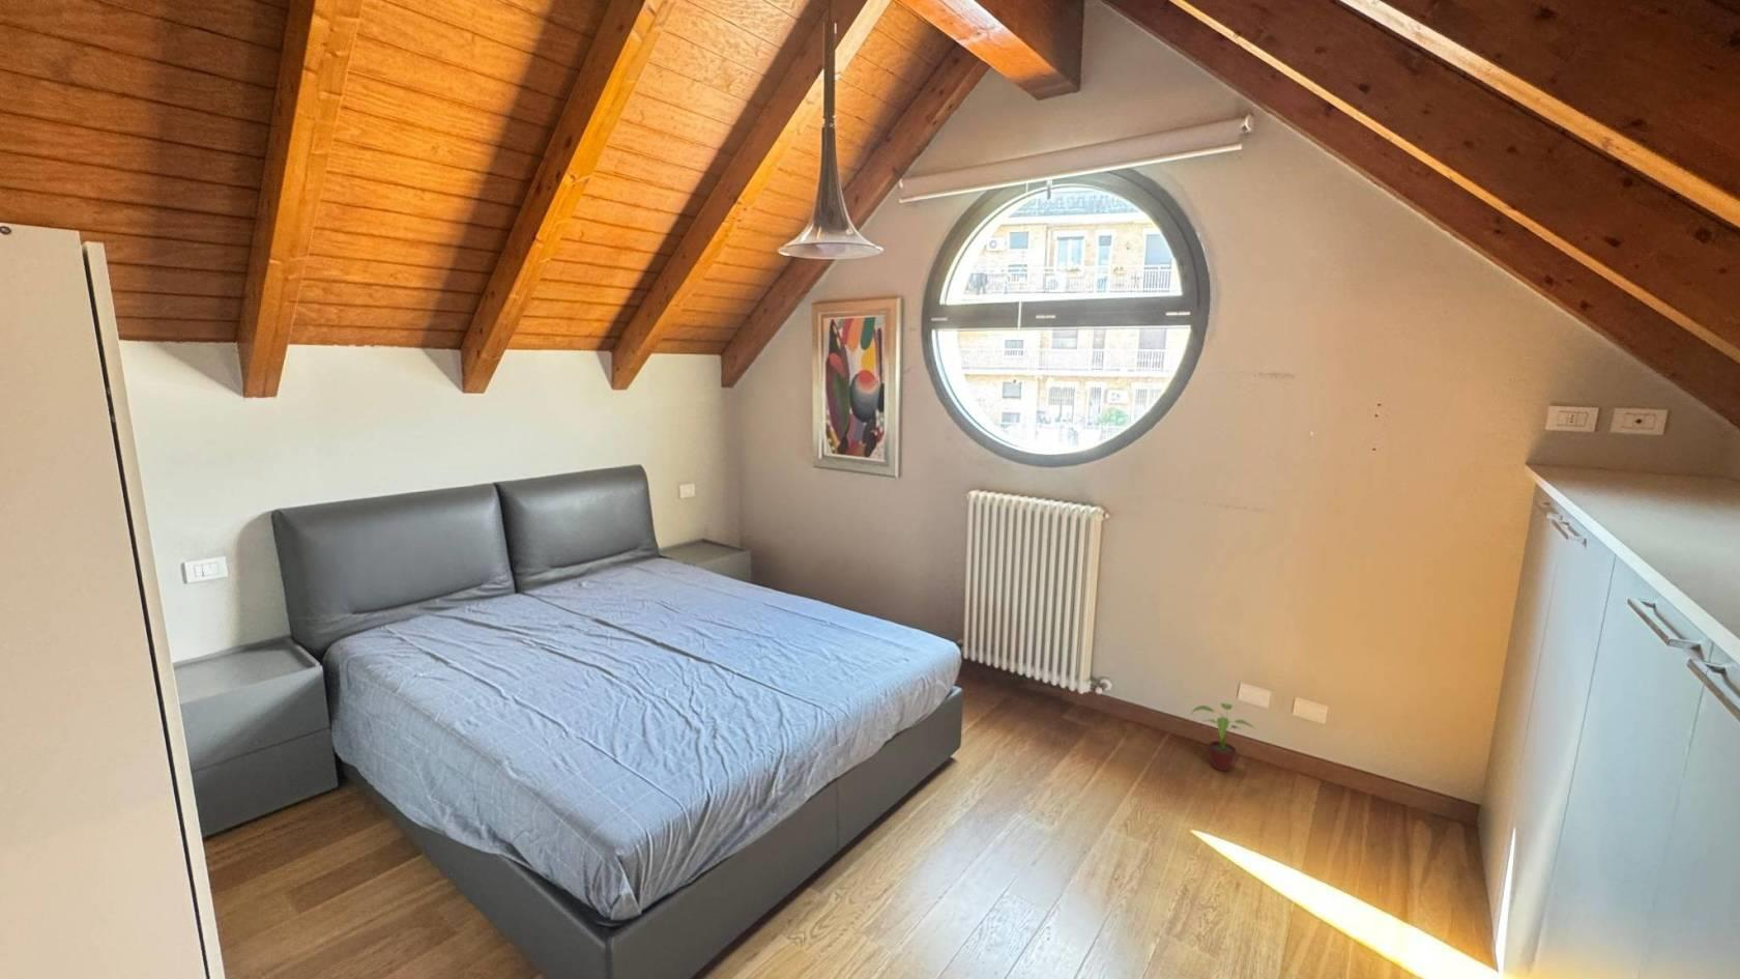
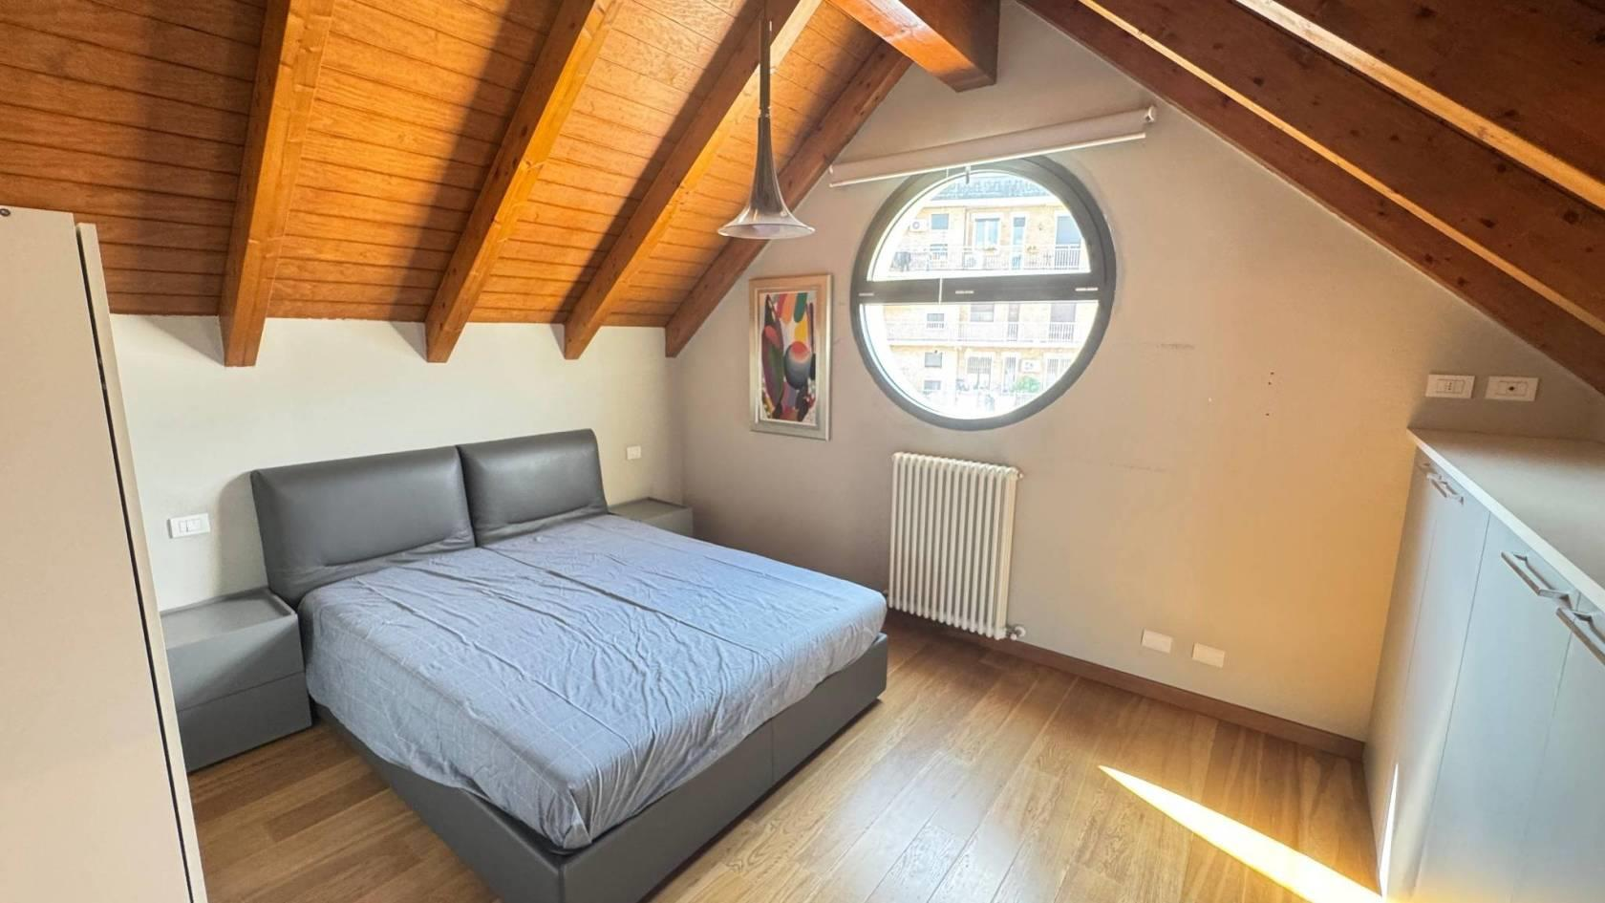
- potted plant (1221, 738)
